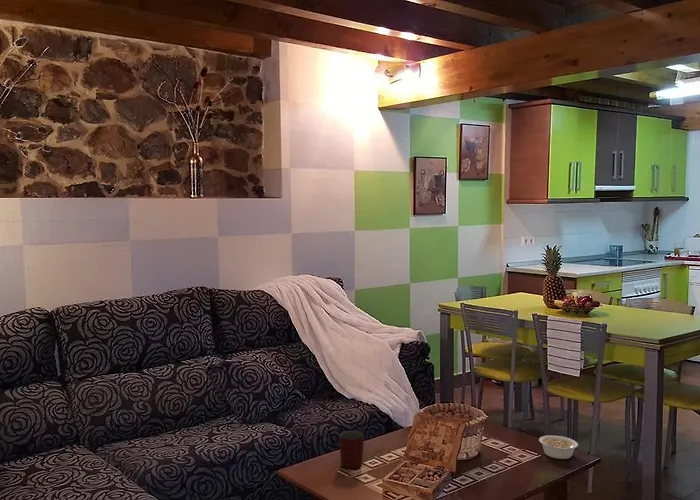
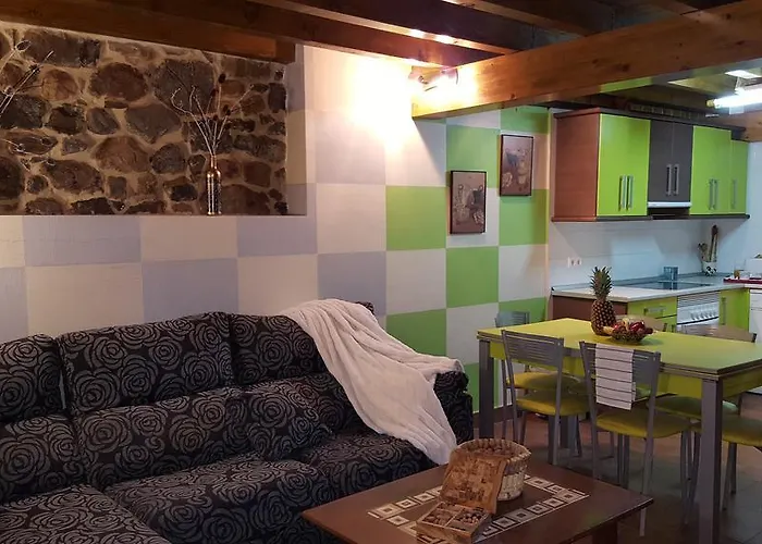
- mug (353, 448)
- legume (559, 447)
